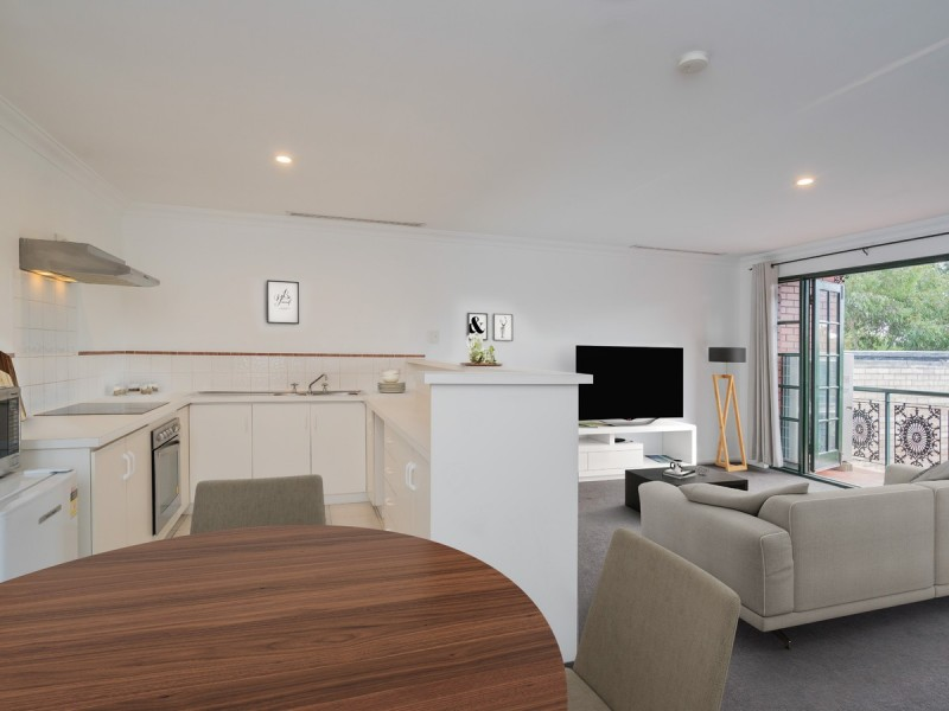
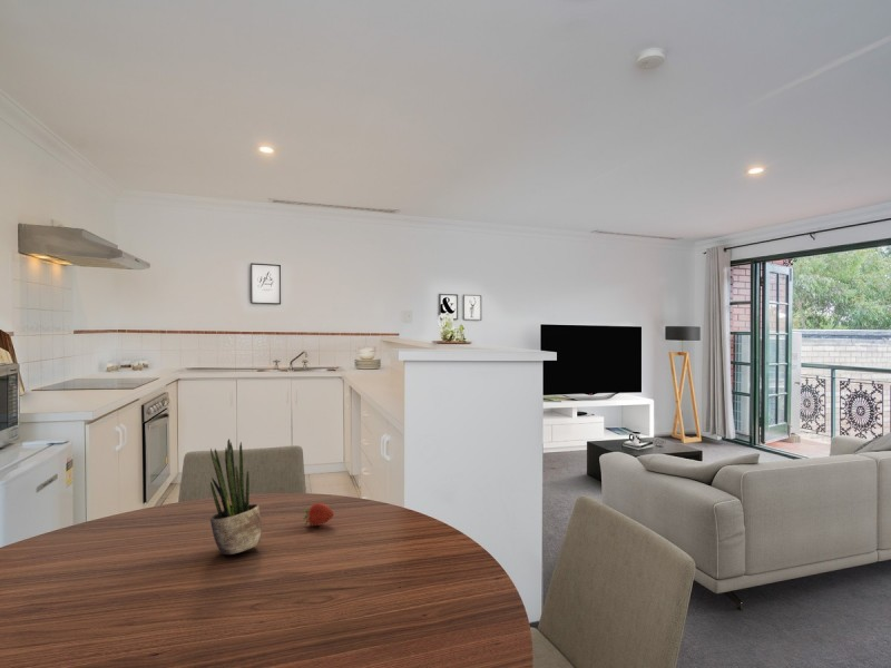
+ fruit (317, 513)
+ potted plant (232, 492)
